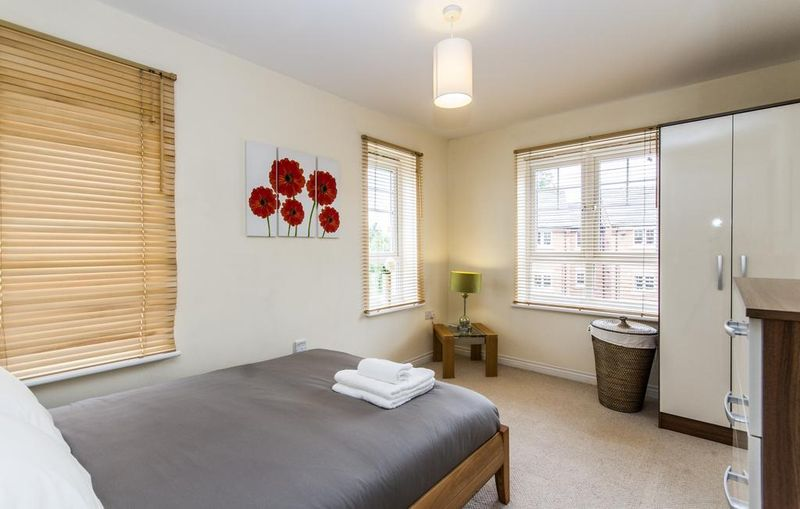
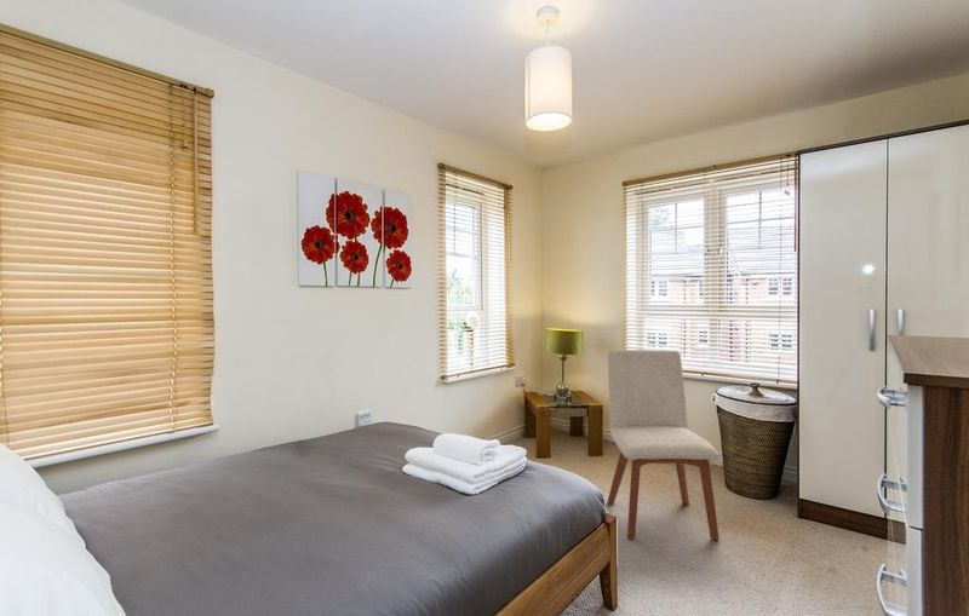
+ chair (656, 434)
